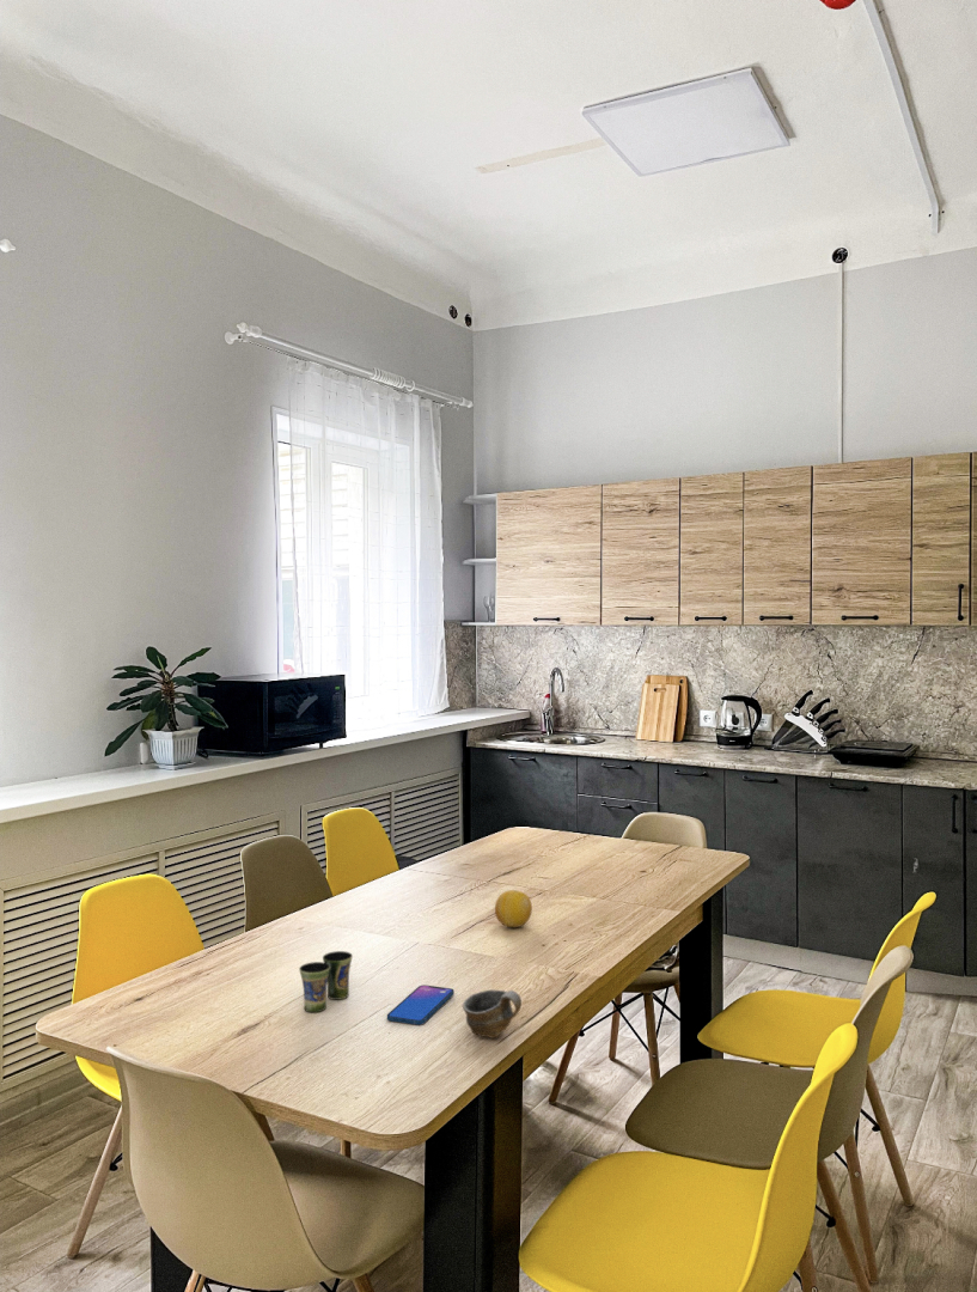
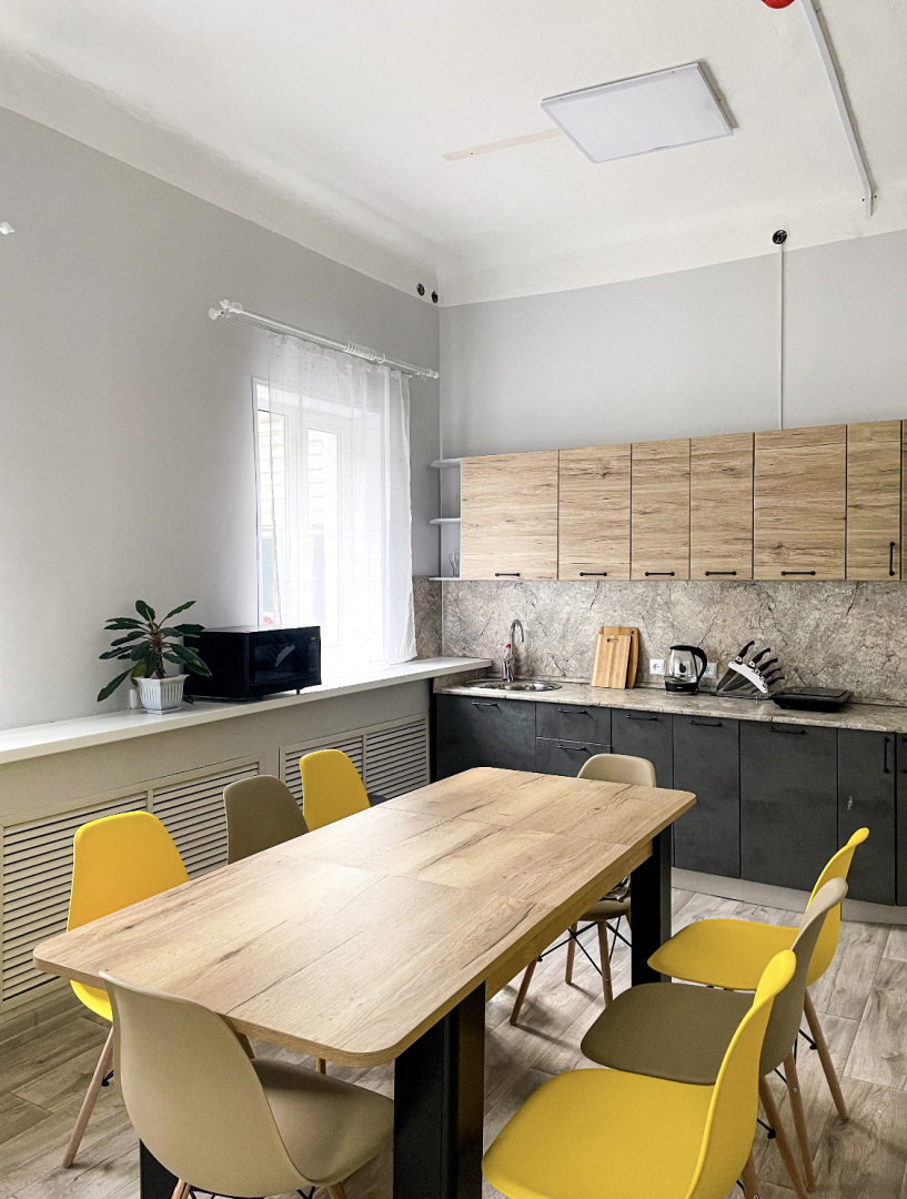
- cup (489, 1011)
- cup (326, 981)
- smartphone (421, 1004)
- fruit (513, 908)
